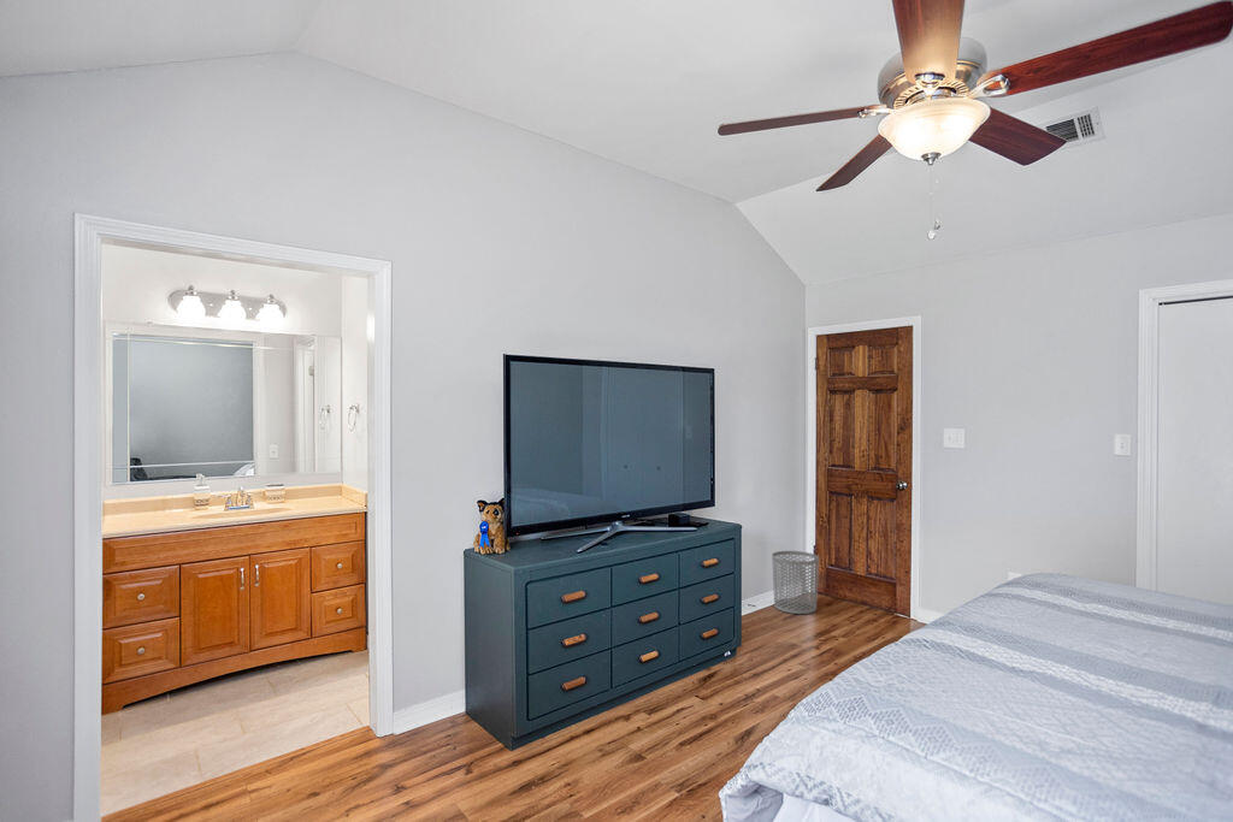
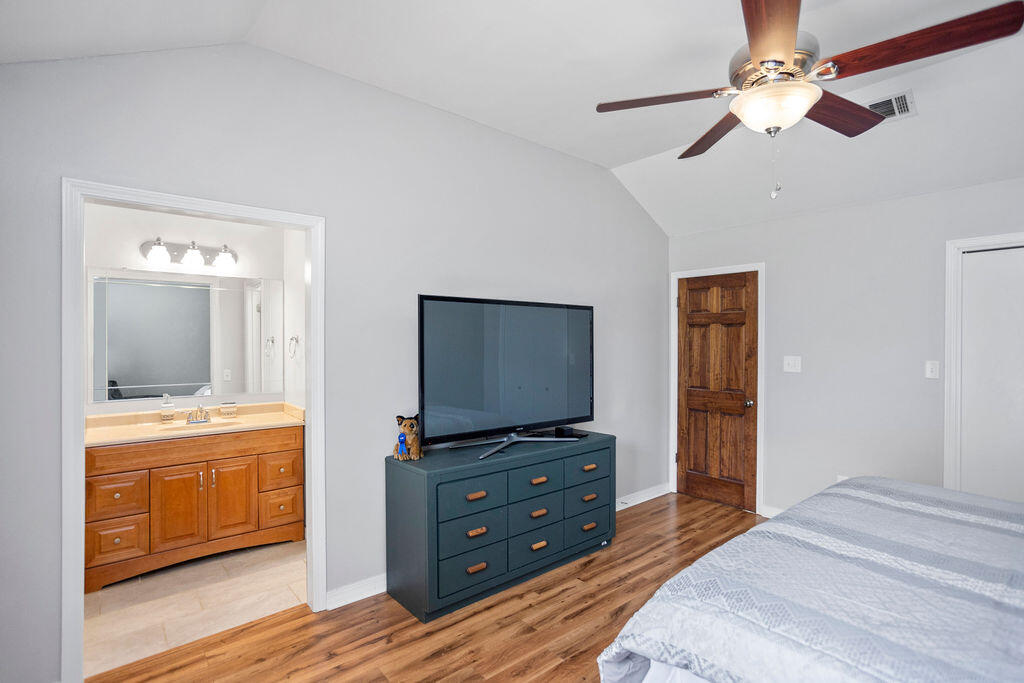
- waste bin (795, 581)
